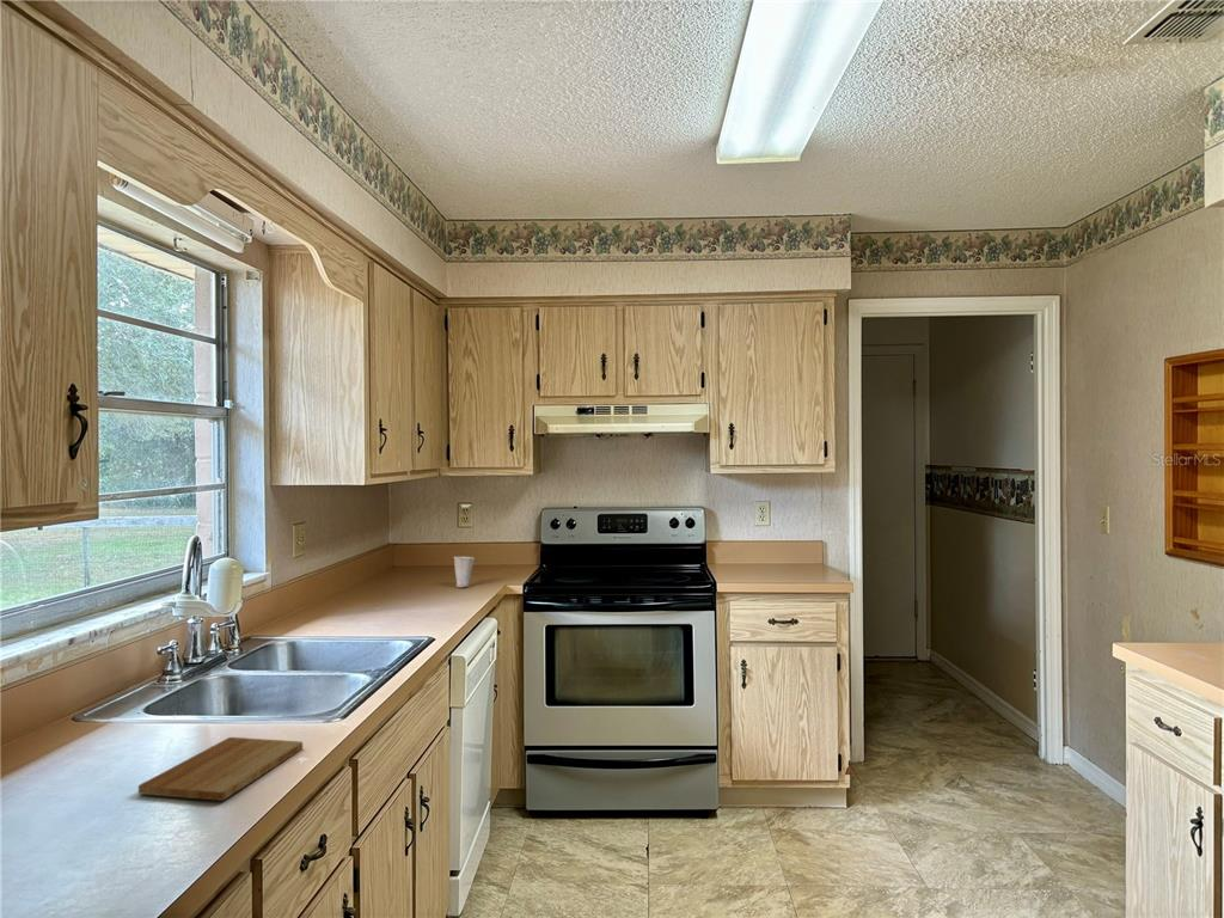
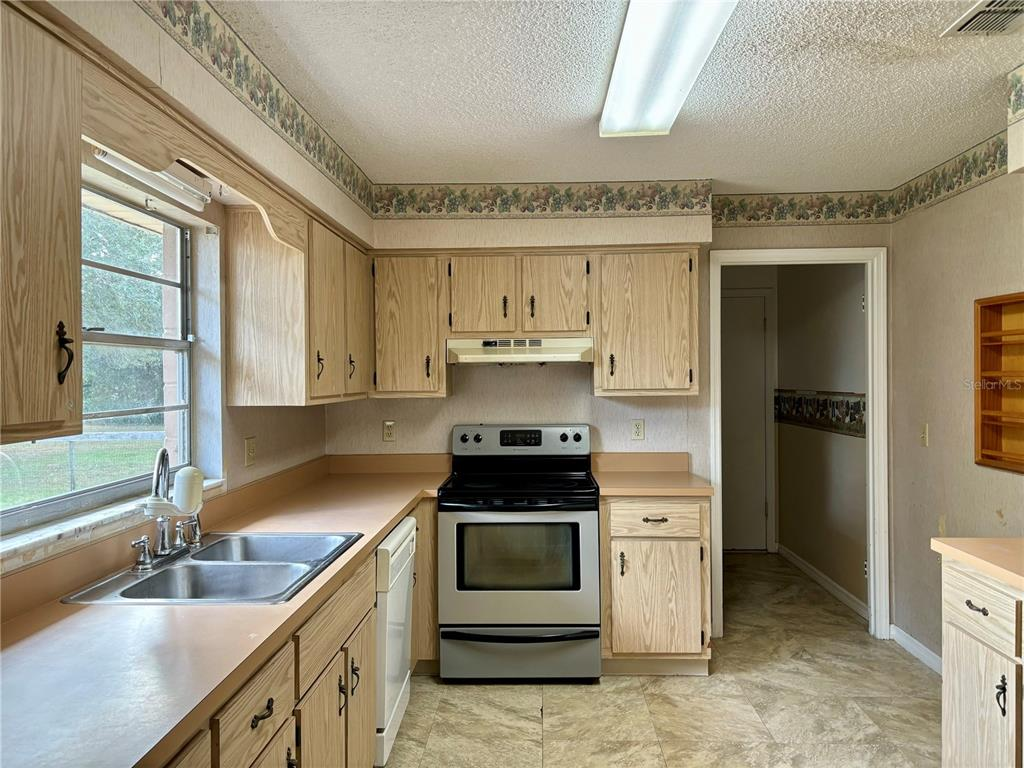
- cup (464, 571)
- cutting board (226, 765)
